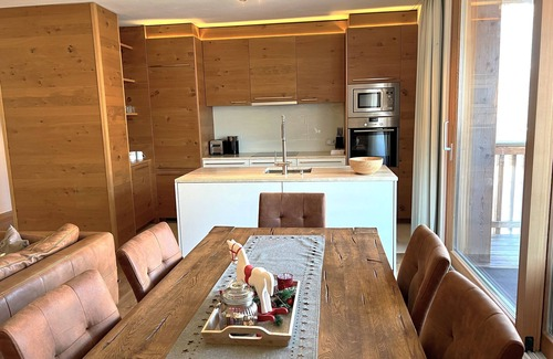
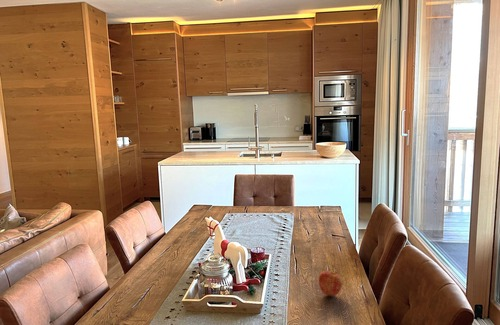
+ apple (330, 283)
